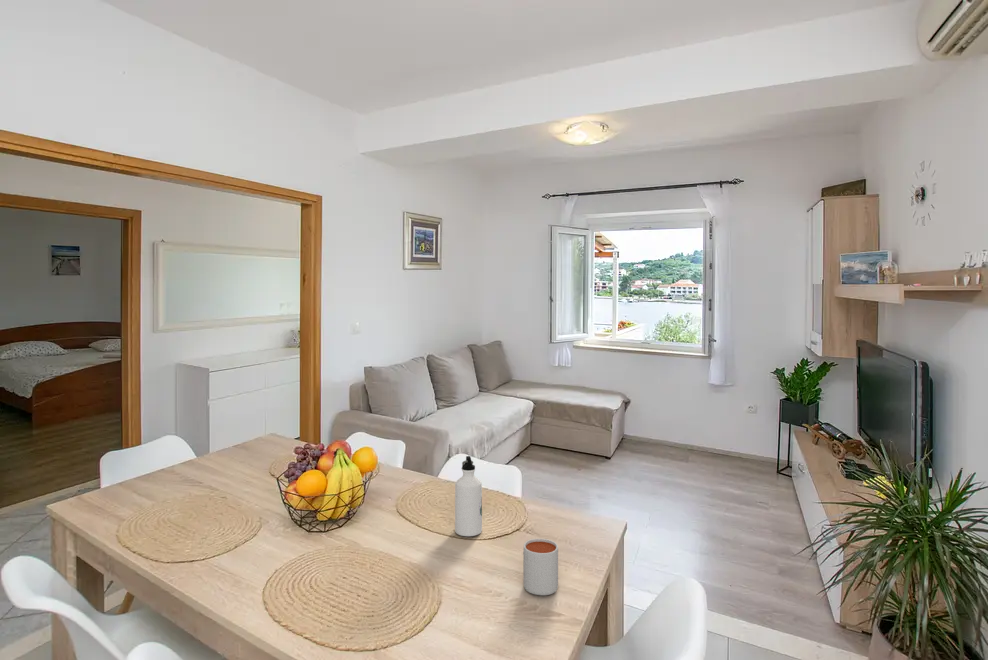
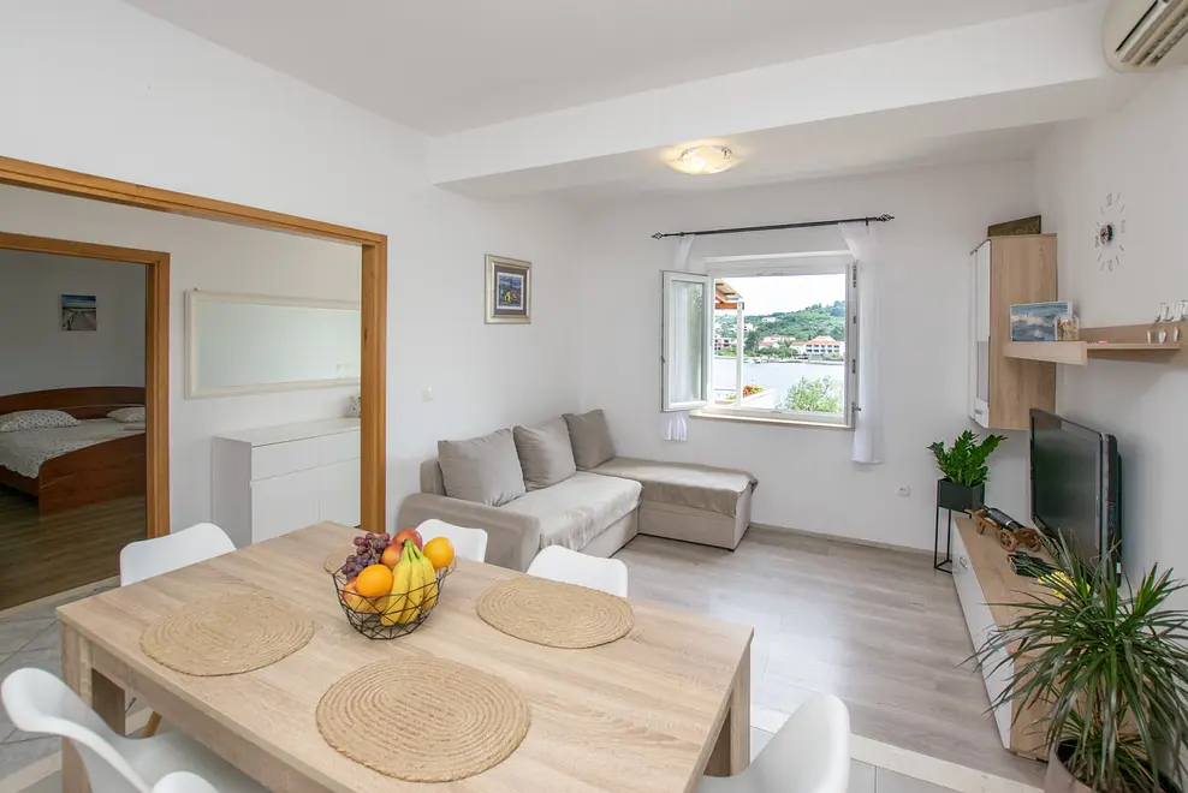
- mug (541, 563)
- water bottle (467, 491)
